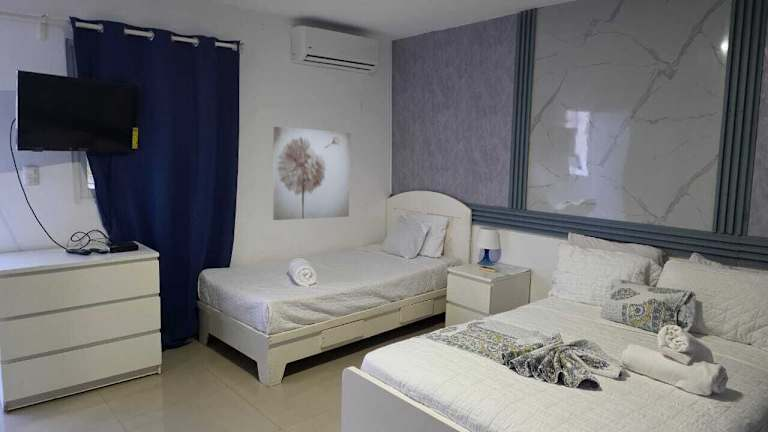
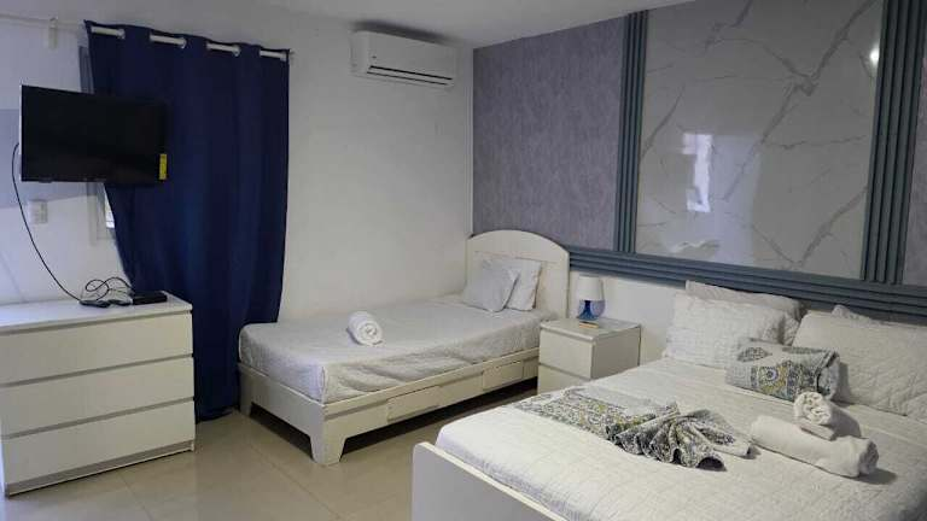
- wall art (313, 174)
